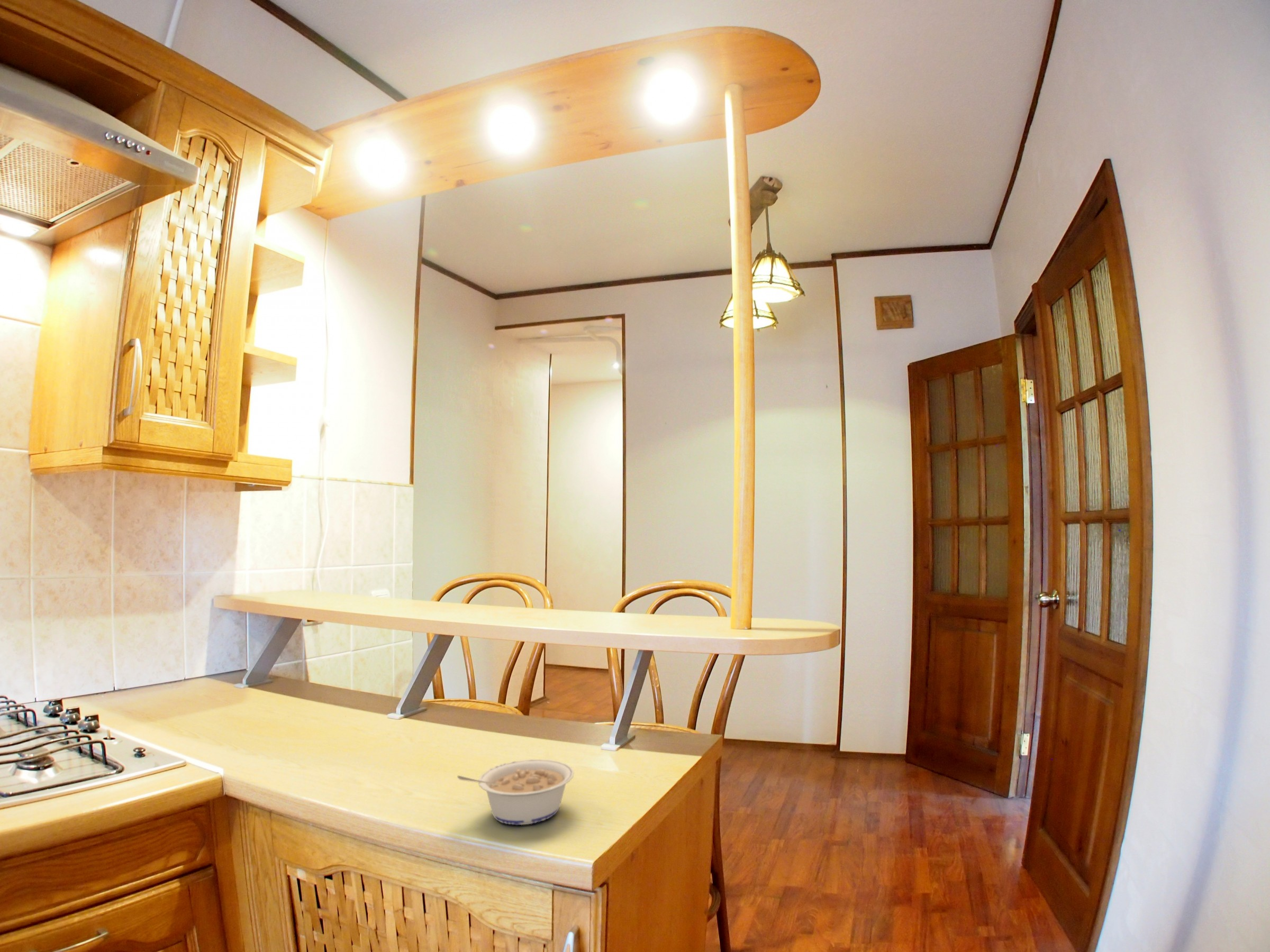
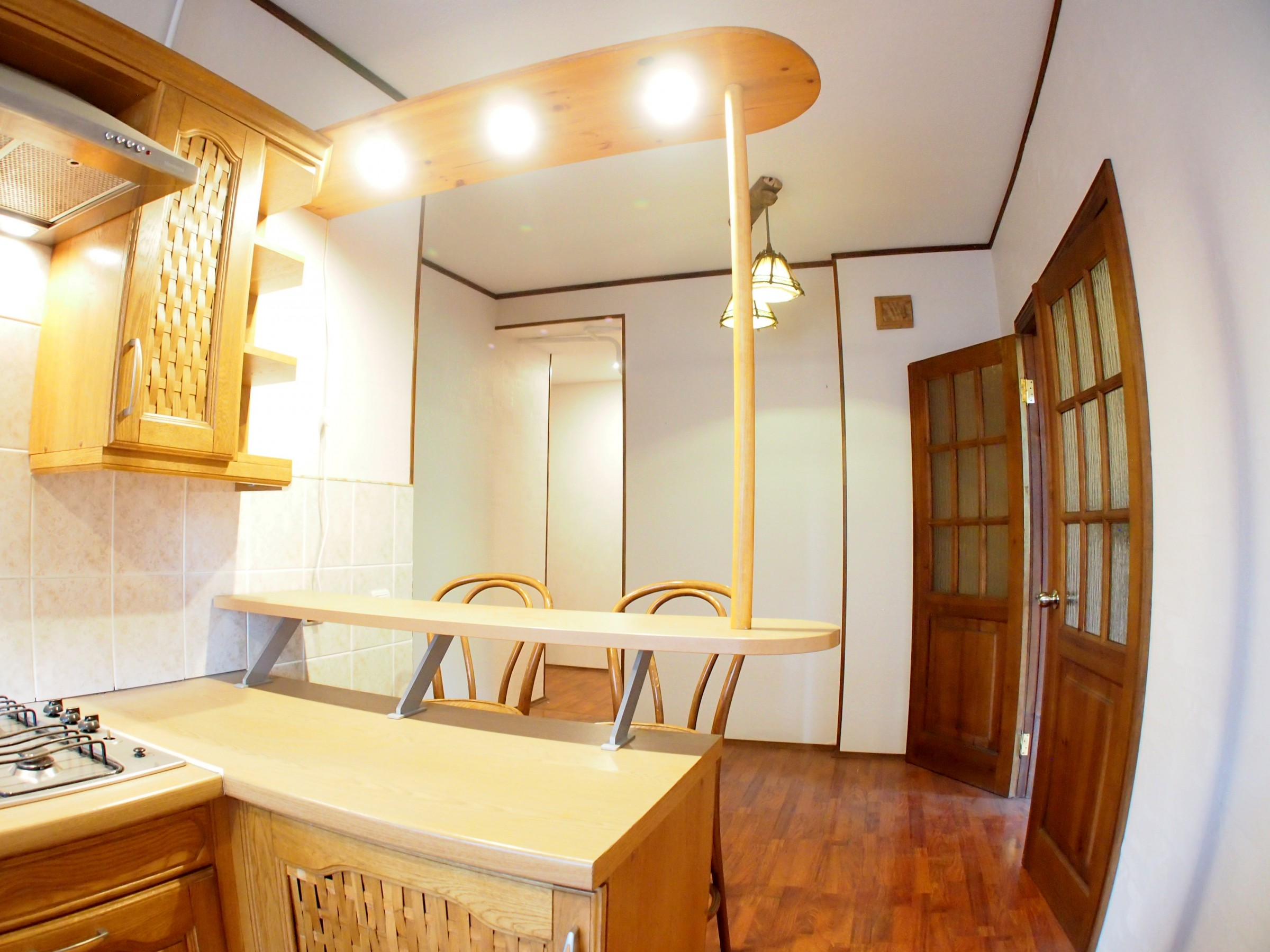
- legume (524, 791)
